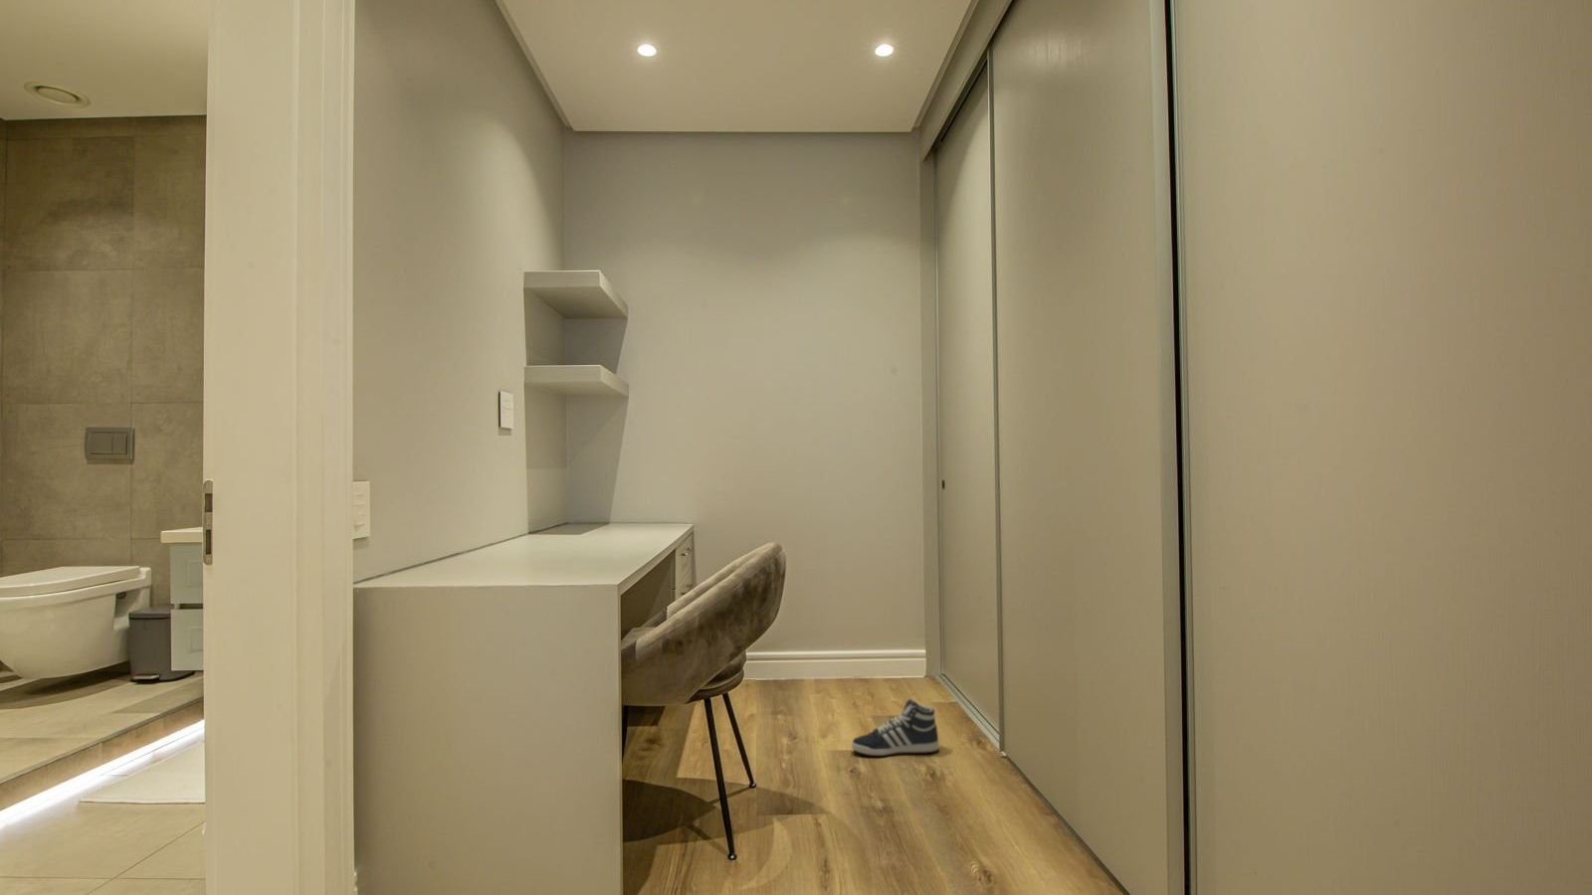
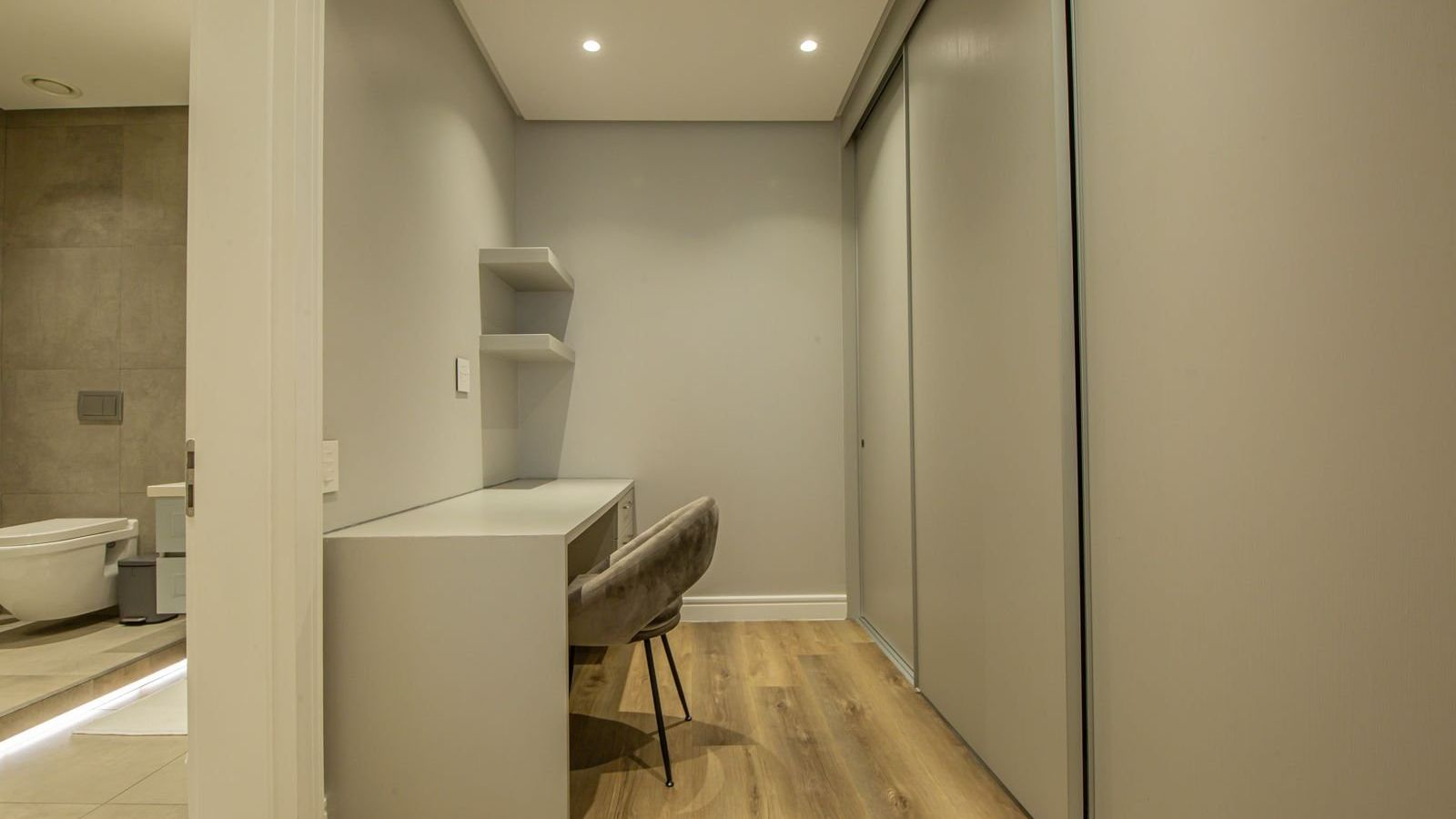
- sneaker (894, 726)
